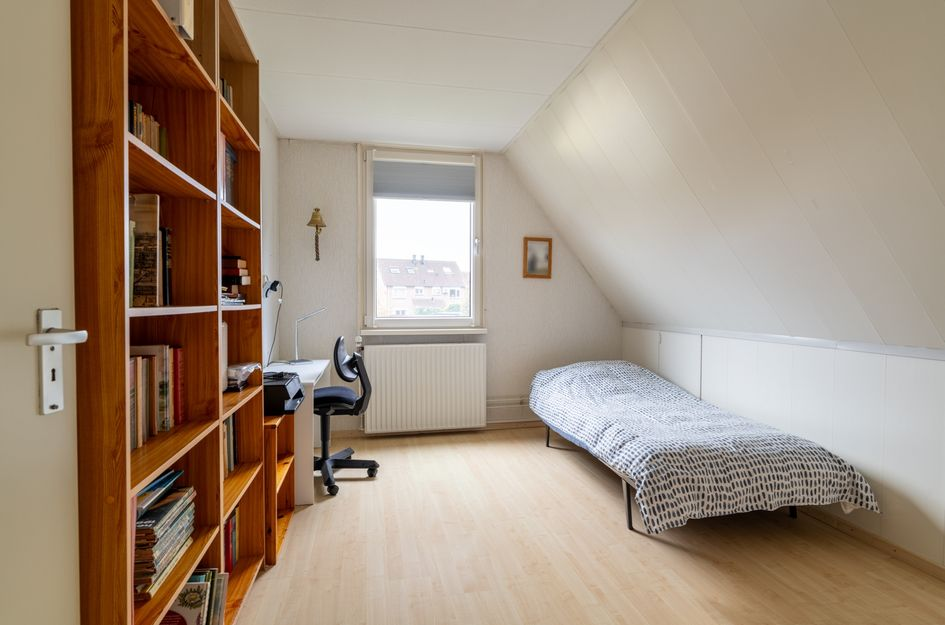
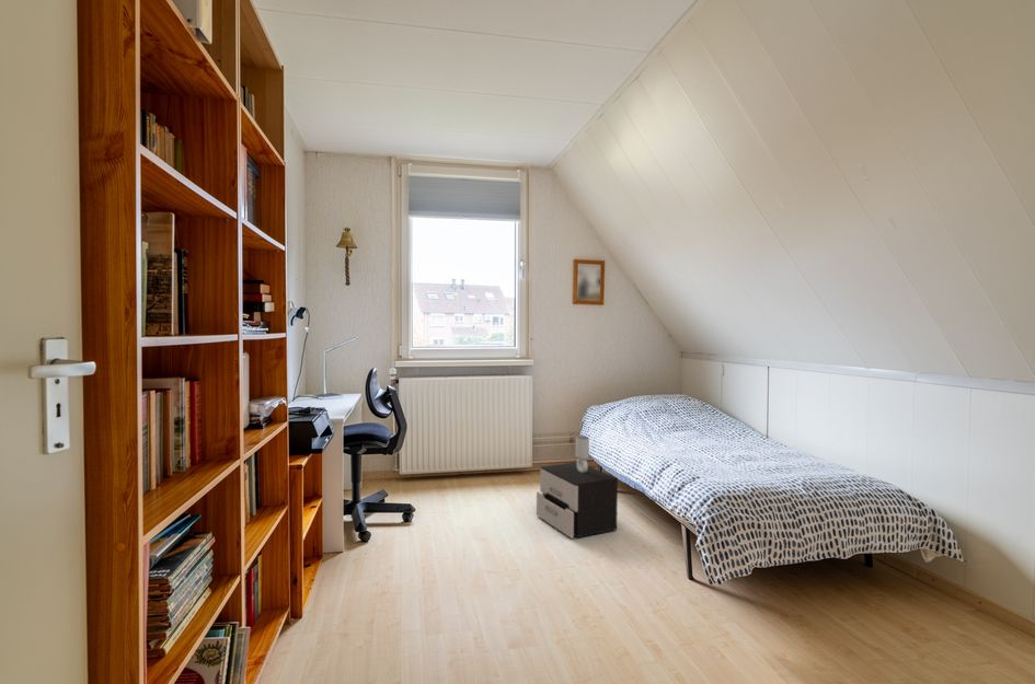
+ nightstand (574, 480)
